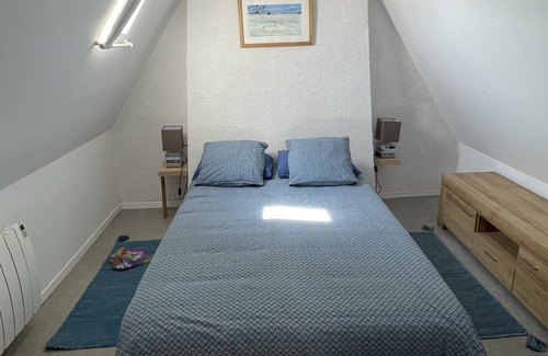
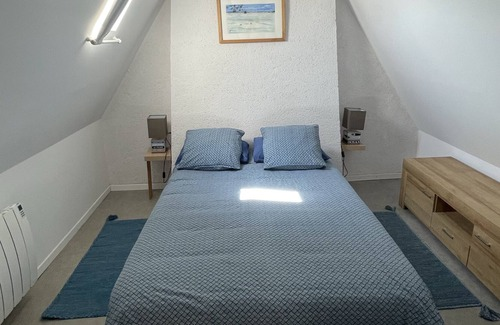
- slippers (130, 254)
